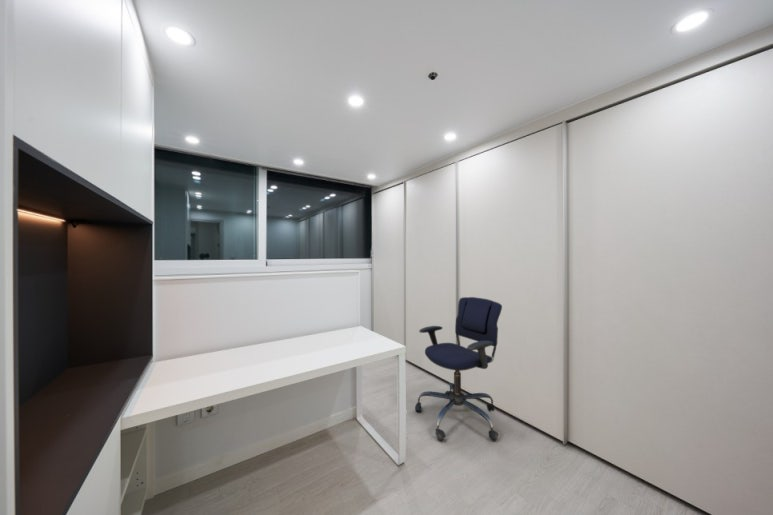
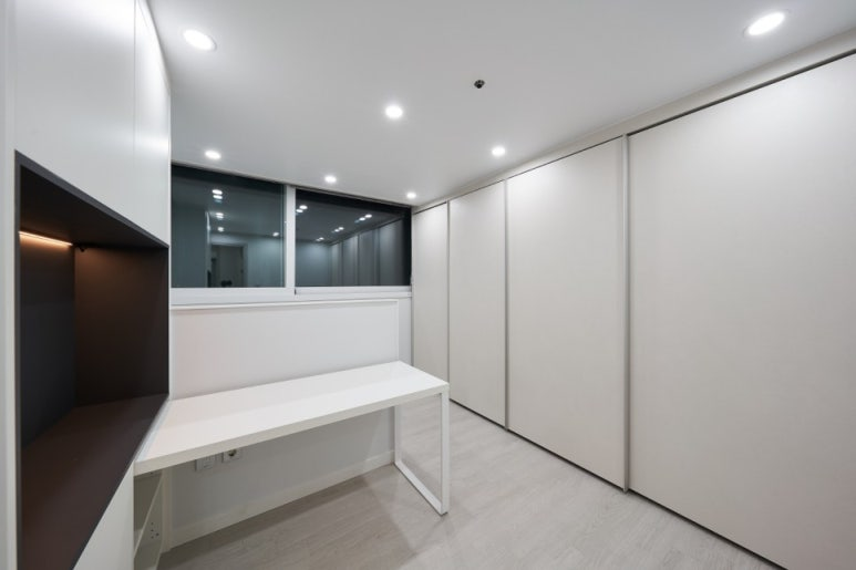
- office chair (458, 359)
